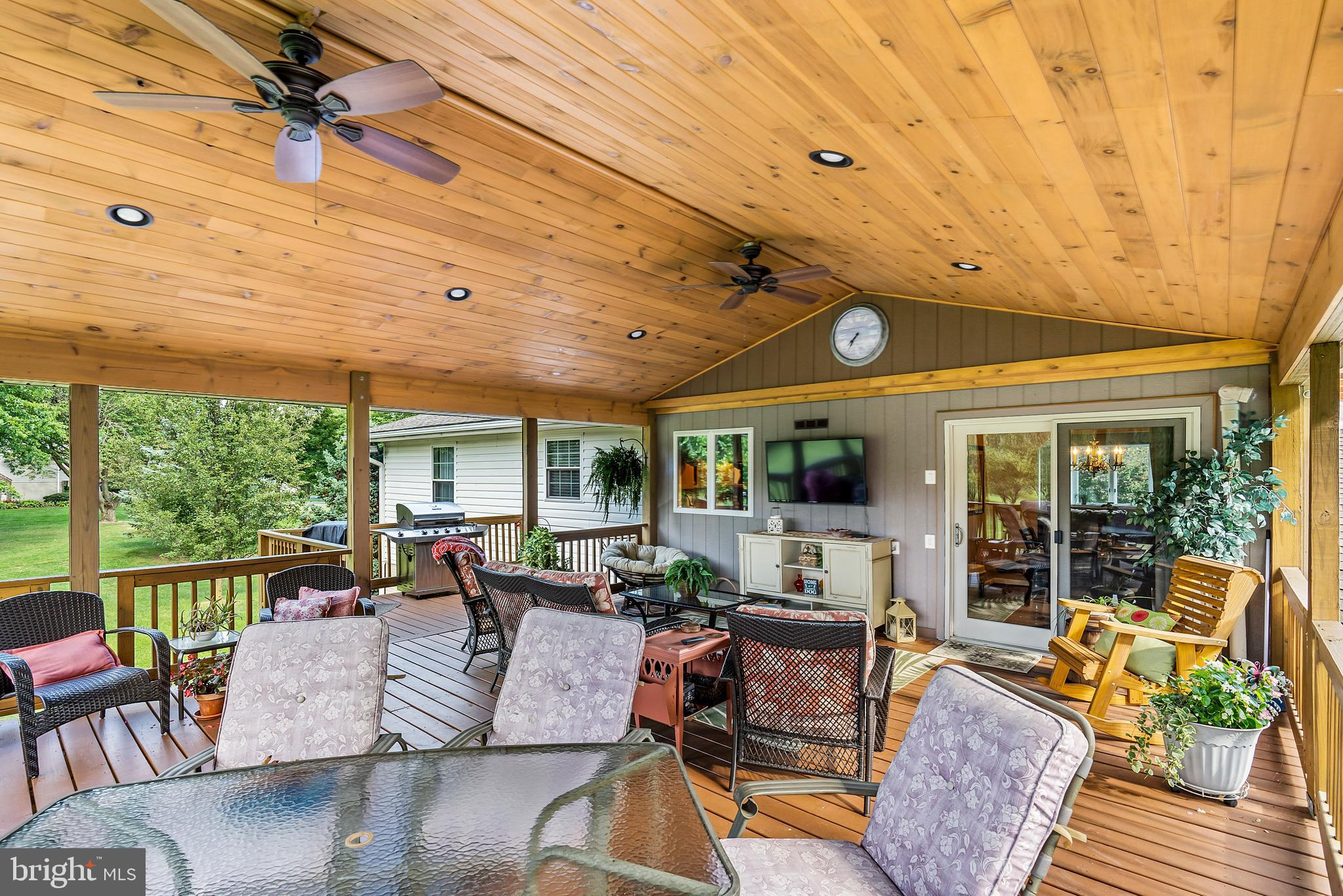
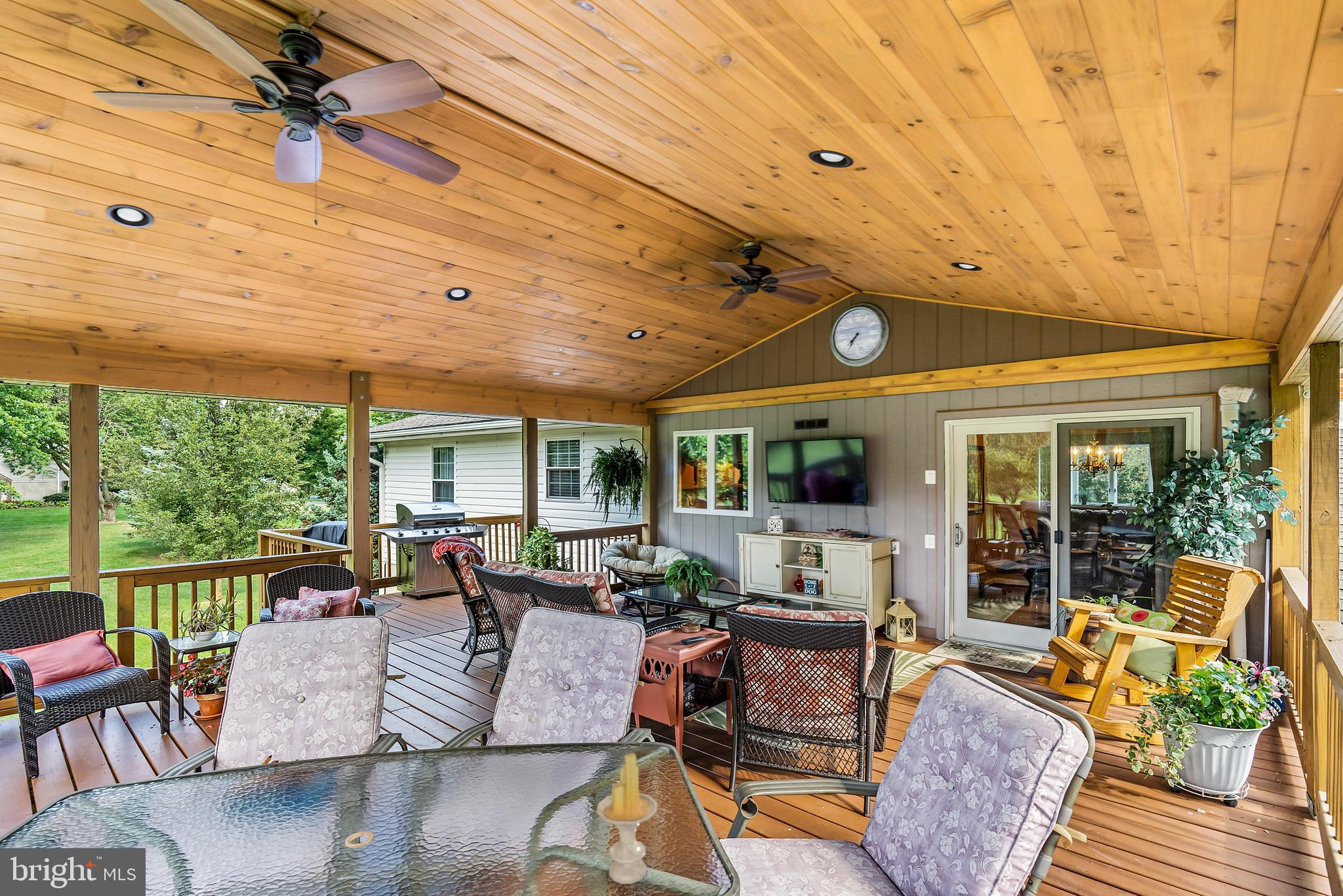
+ candle (627, 811)
